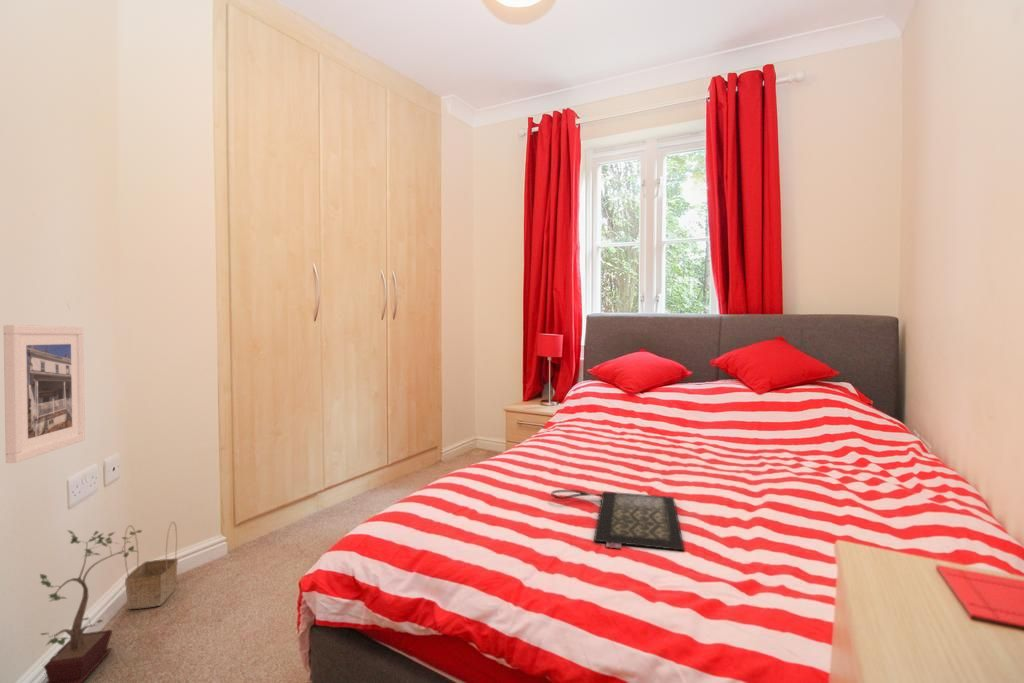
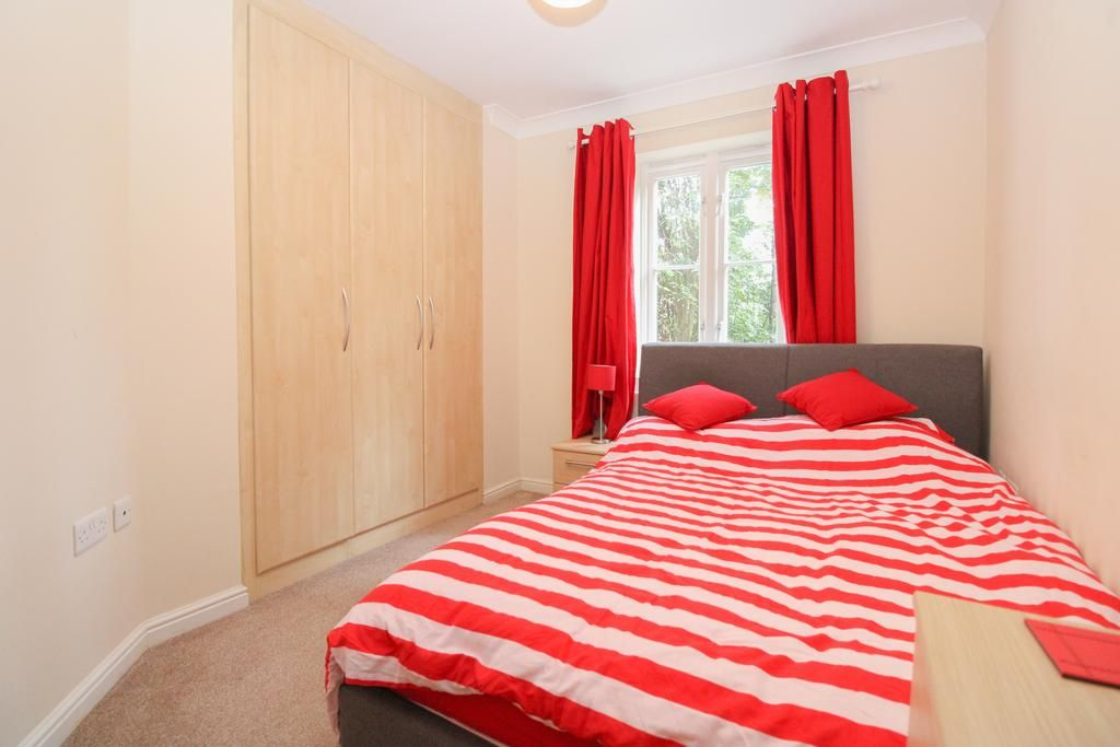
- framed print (48, 388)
- clutch bag (634, 513)
- potted plant (87, 592)
- basket (151, 561)
